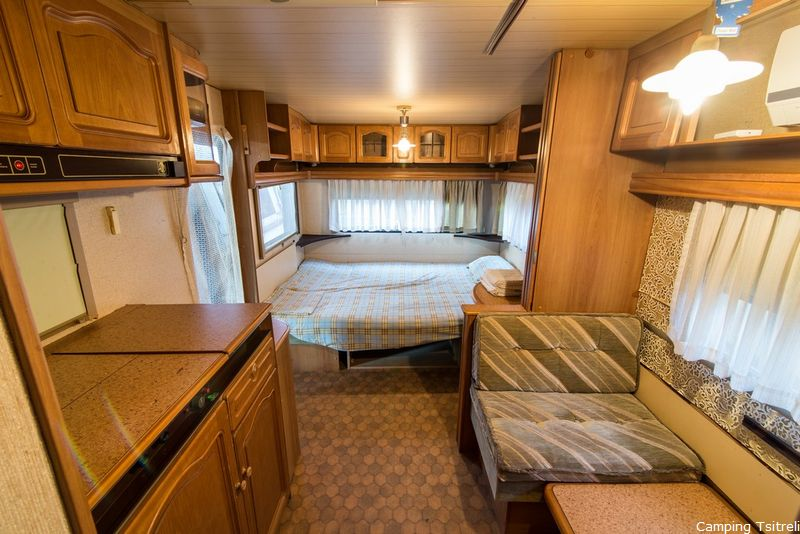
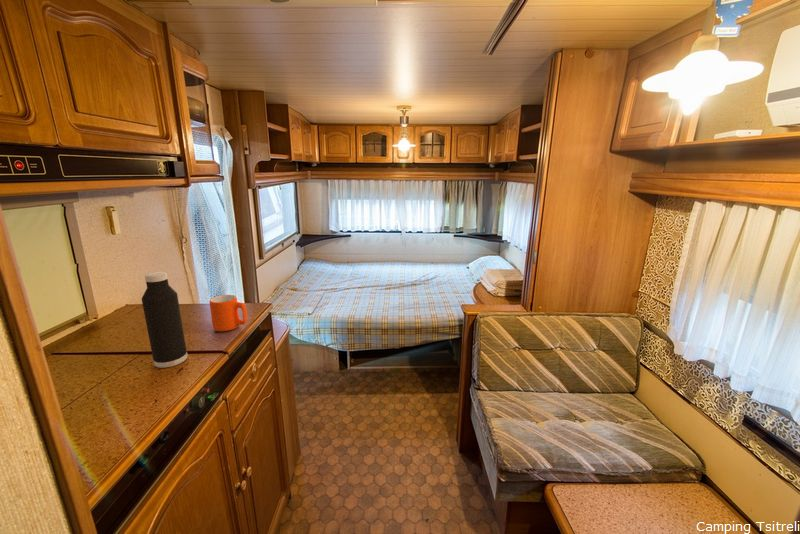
+ mug (229, 312)
+ water bottle (163, 318)
